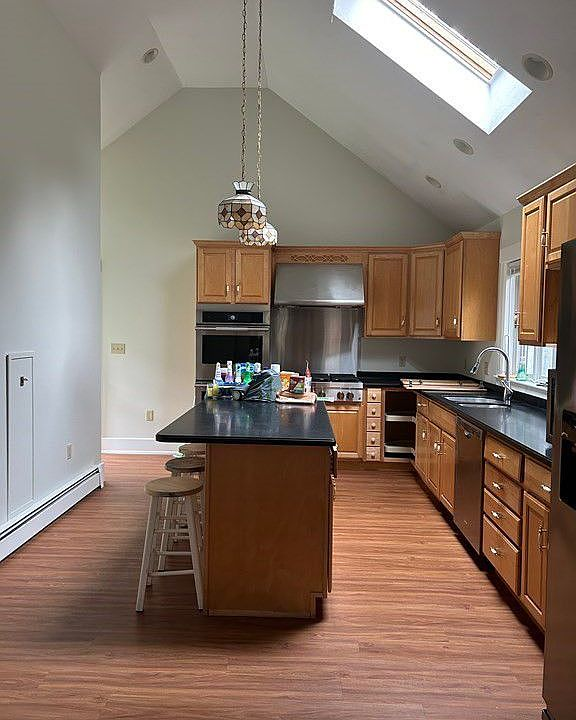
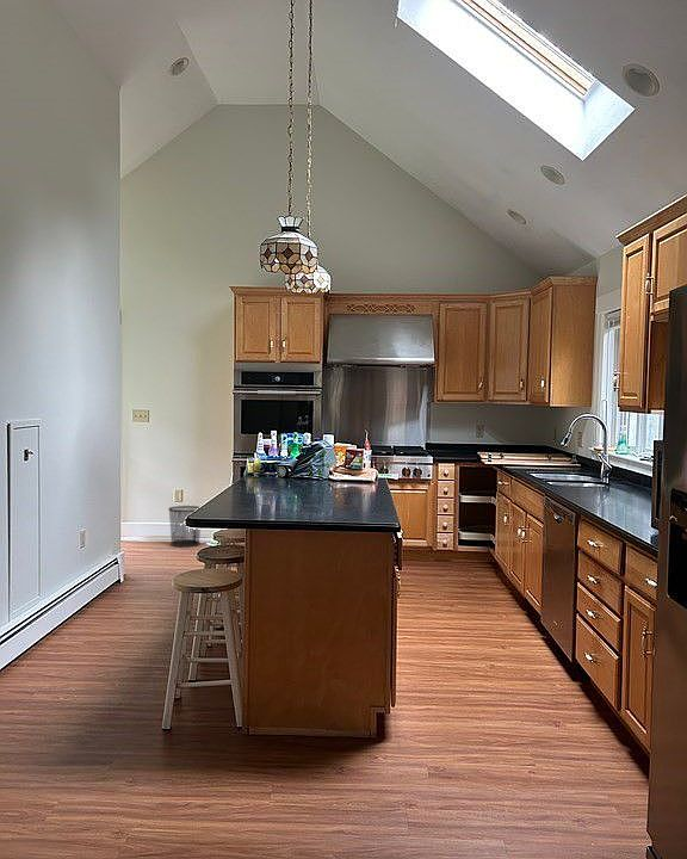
+ waste bin (184, 525)
